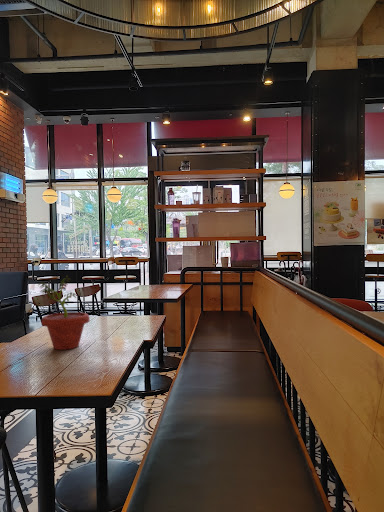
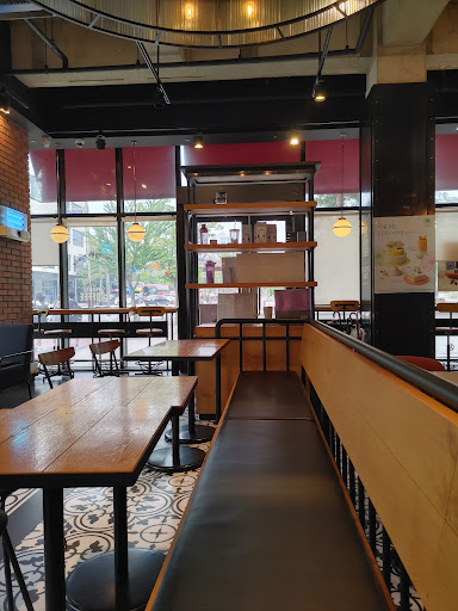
- potted plant (64, 310)
